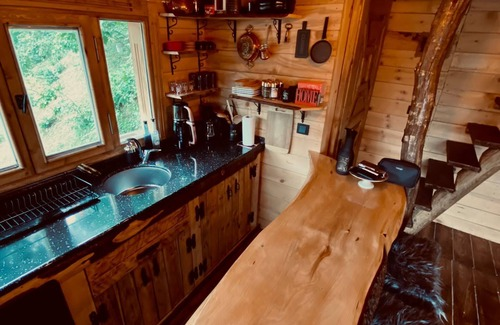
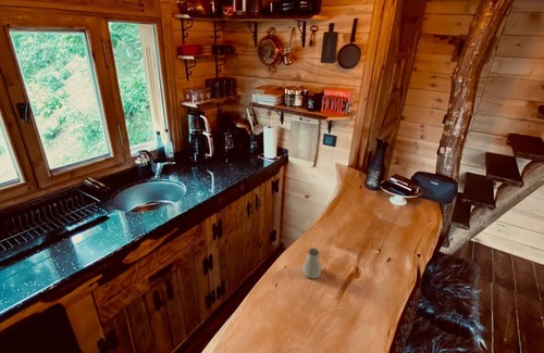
+ saltshaker (312, 261)
